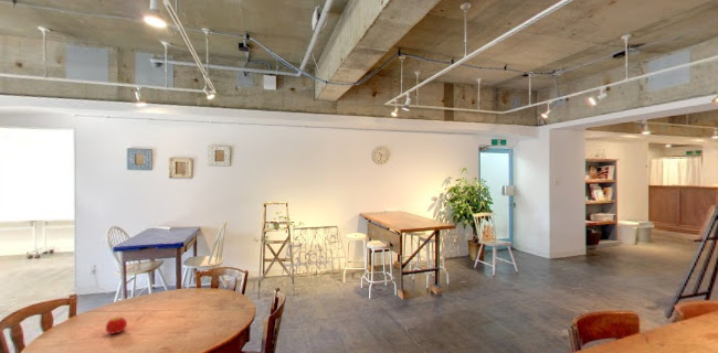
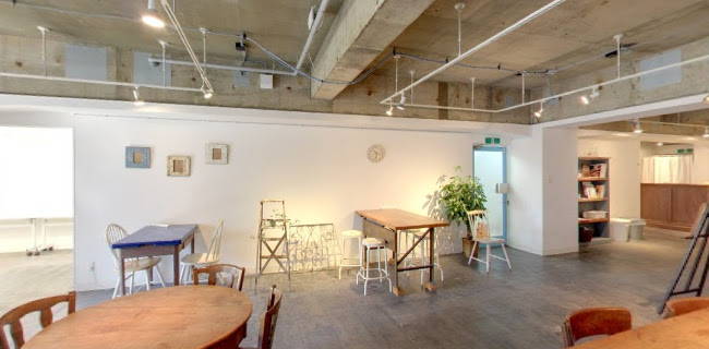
- fruit (116, 324)
